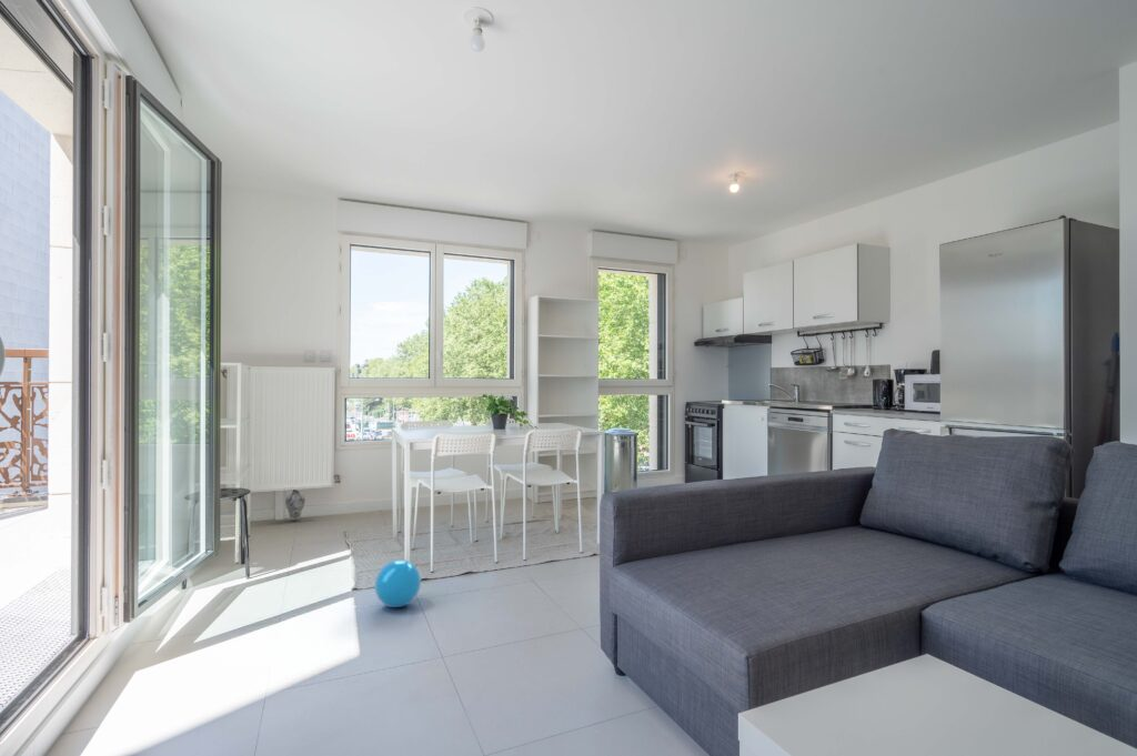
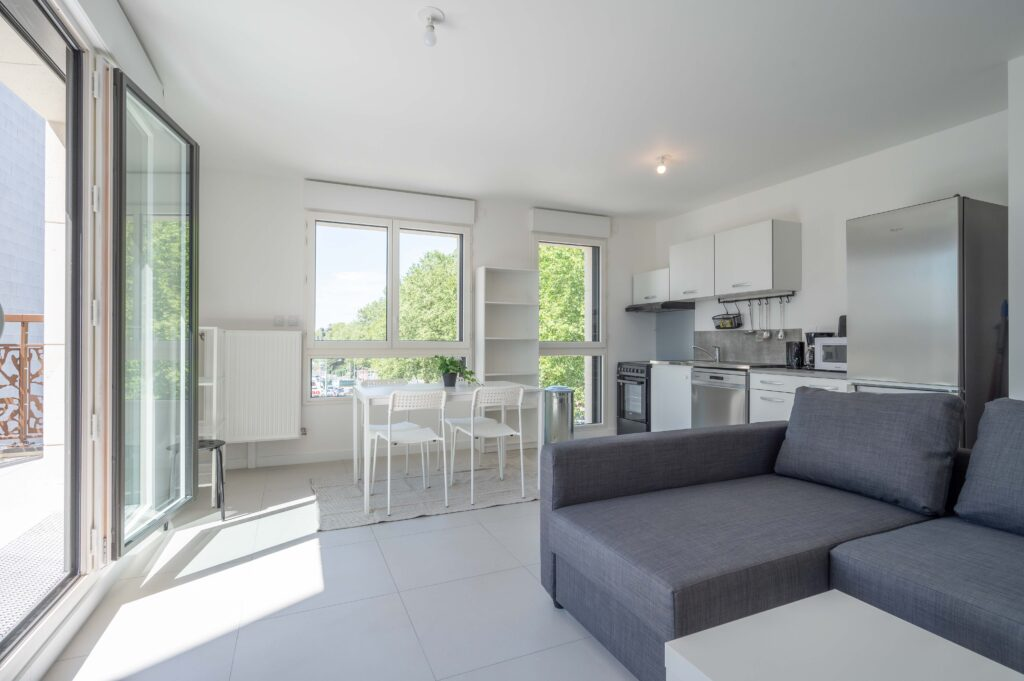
- ball (398, 583)
- ceramic jug (298, 504)
